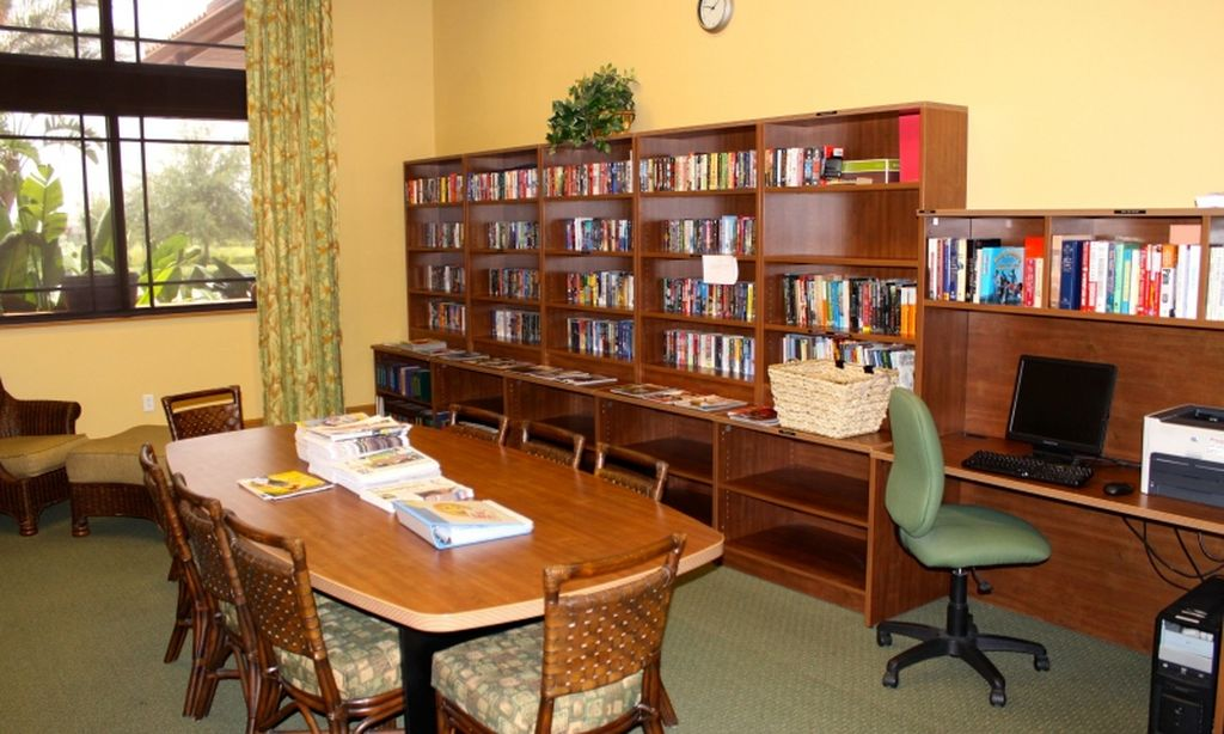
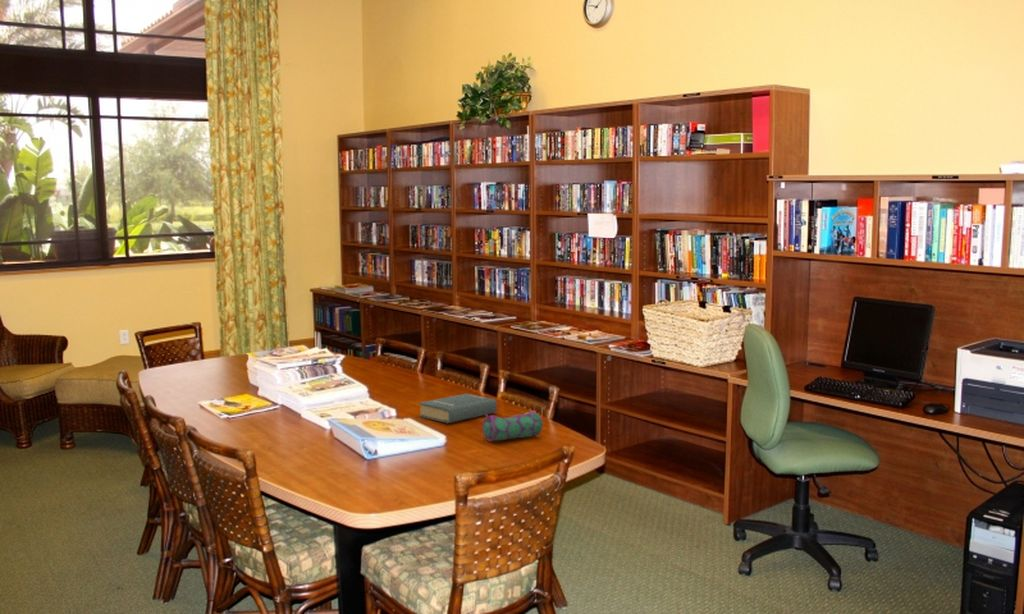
+ pencil case (512, 425)
+ hardback book (458, 408)
